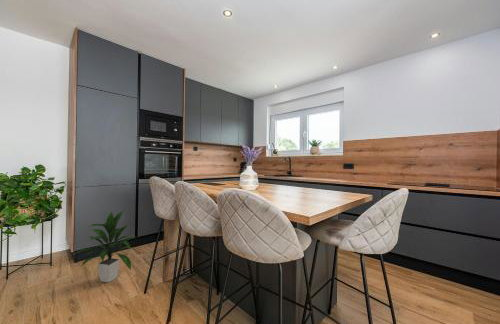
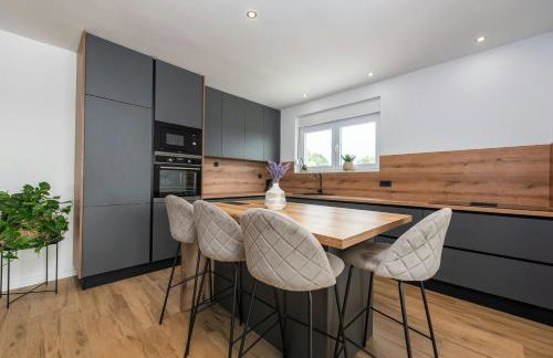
- indoor plant (109, 246)
